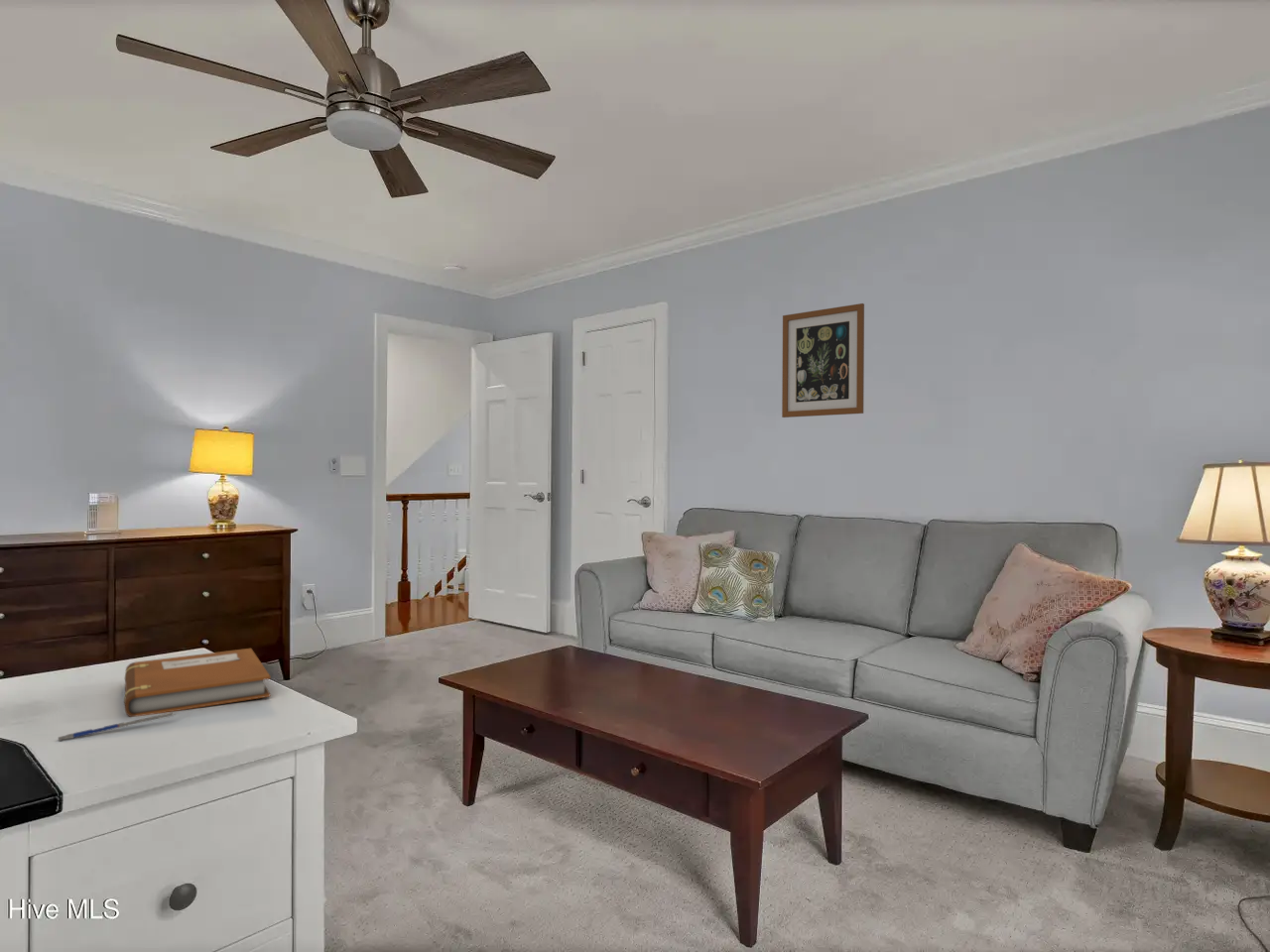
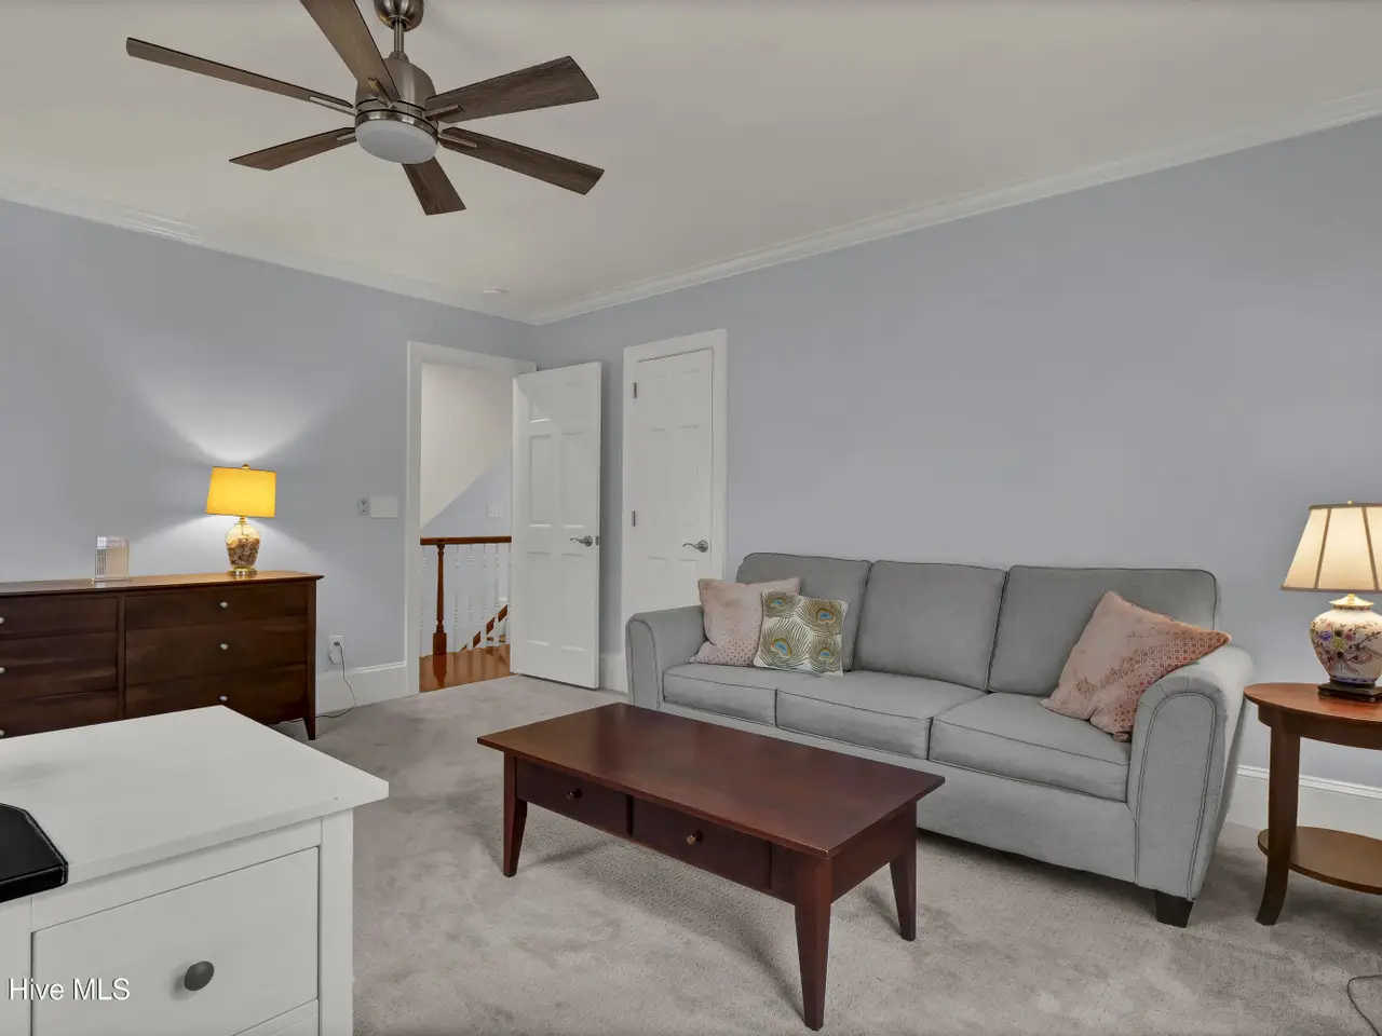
- notebook (194, 678)
- pen (119, 725)
- wall art (822, 362)
